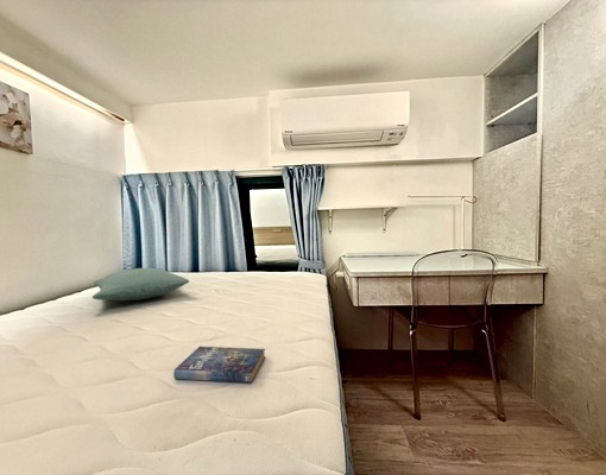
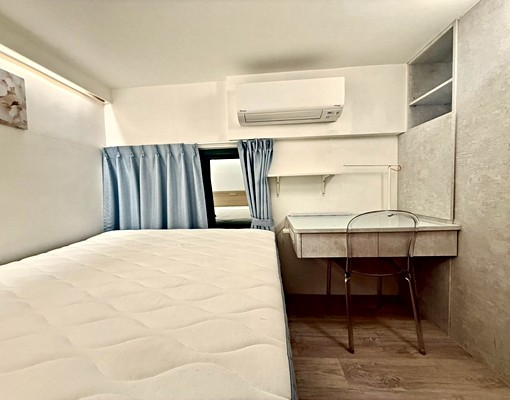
- book (222, 362)
- pillow (139, 283)
